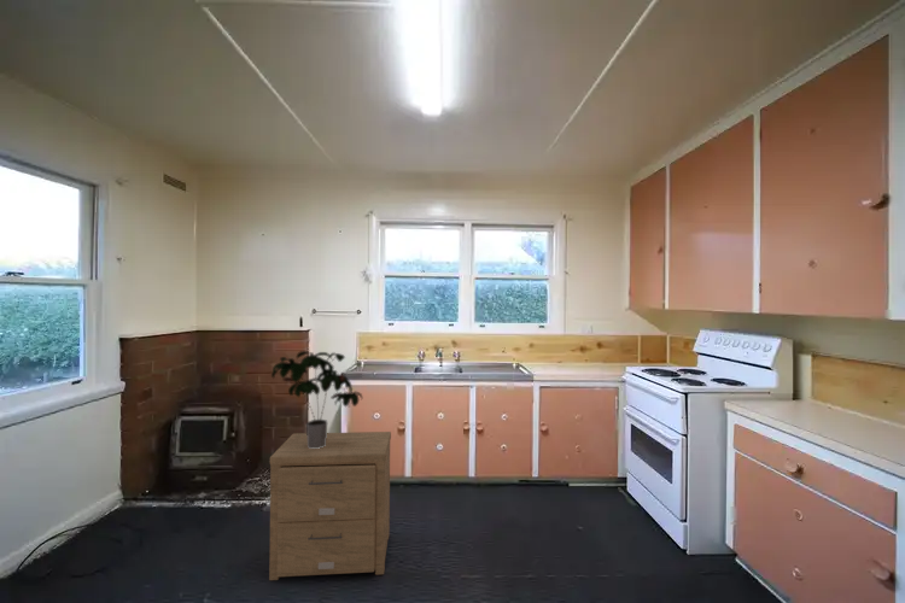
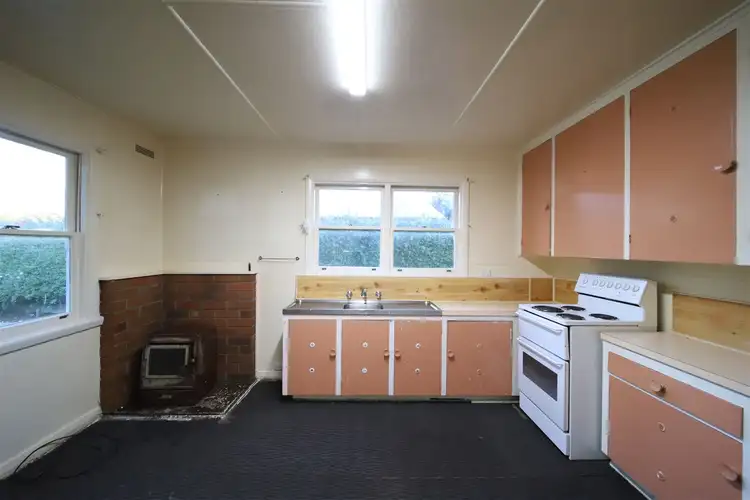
- side table (334, 502)
- potted plant (317, 399)
